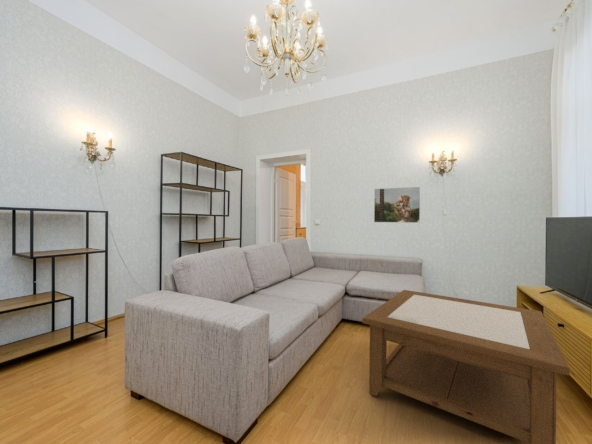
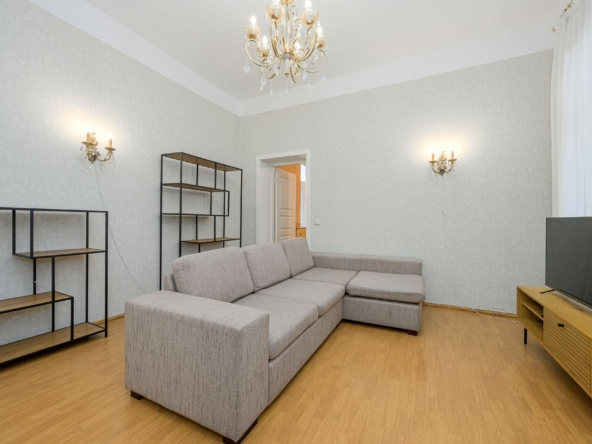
- coffee table (455, 350)
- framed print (396, 205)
